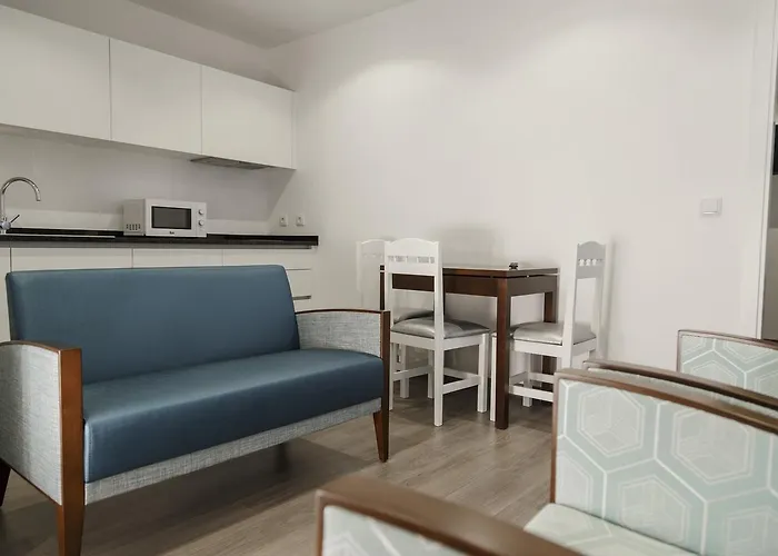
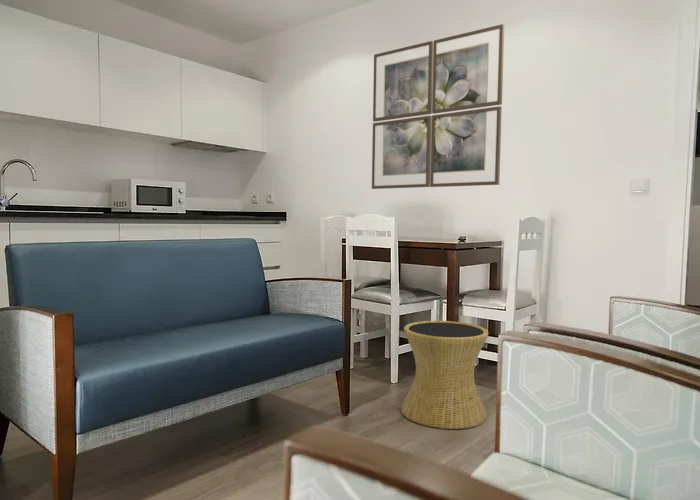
+ wall art (432, 115)
+ side table (444, 371)
